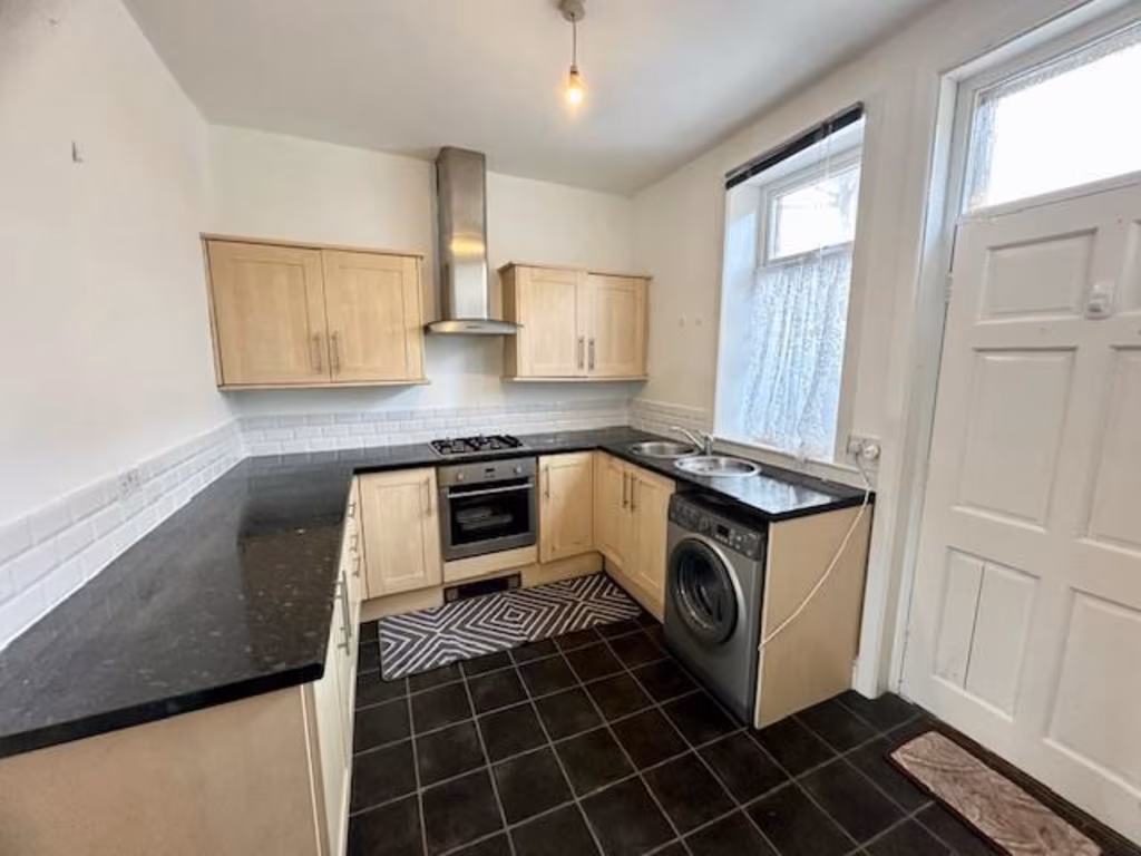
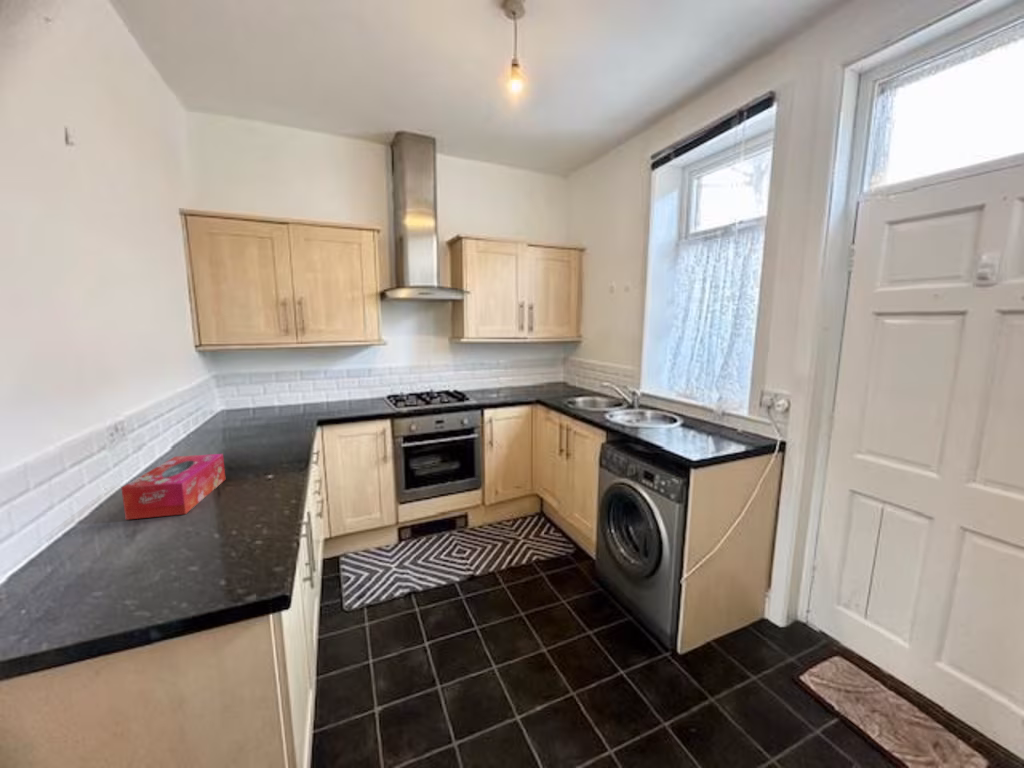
+ tissue box (179, 483)
